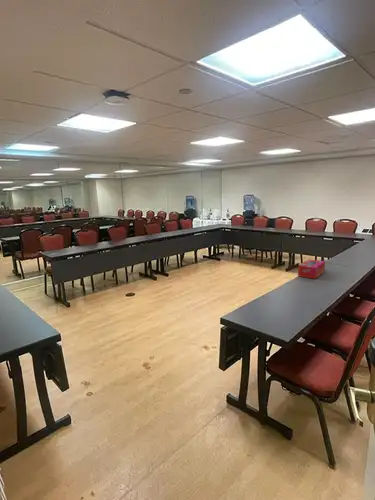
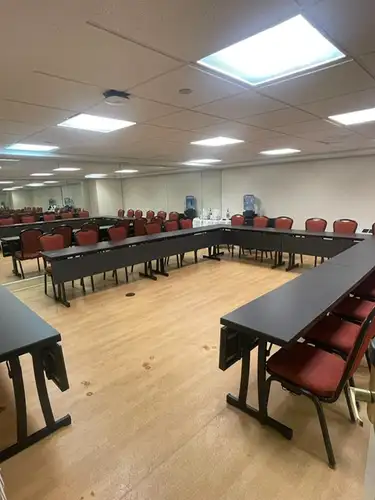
- tissue box (311, 268)
